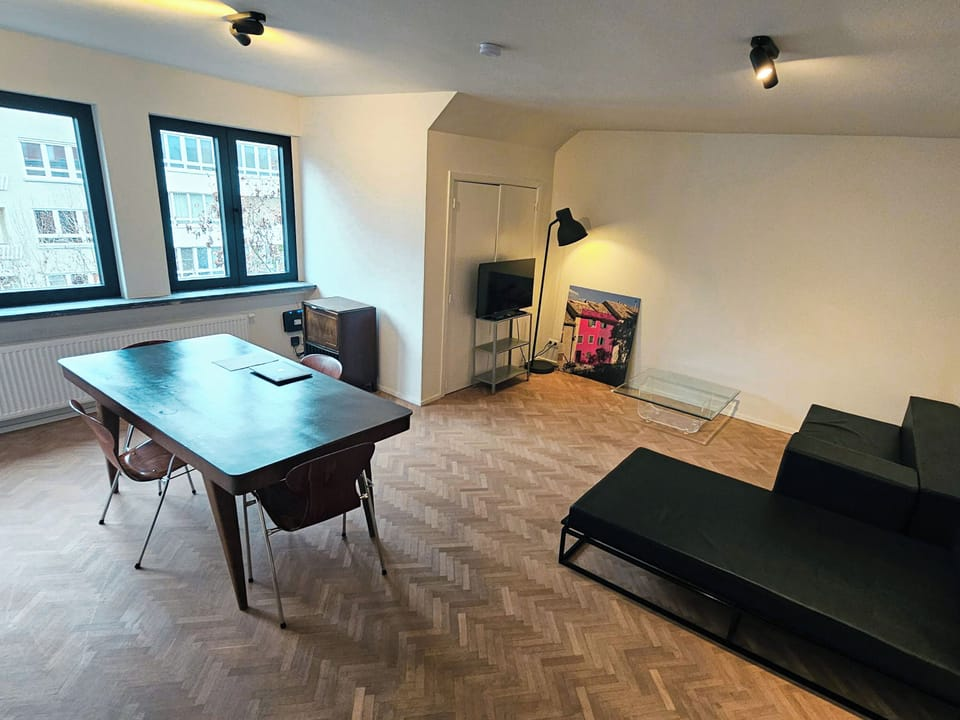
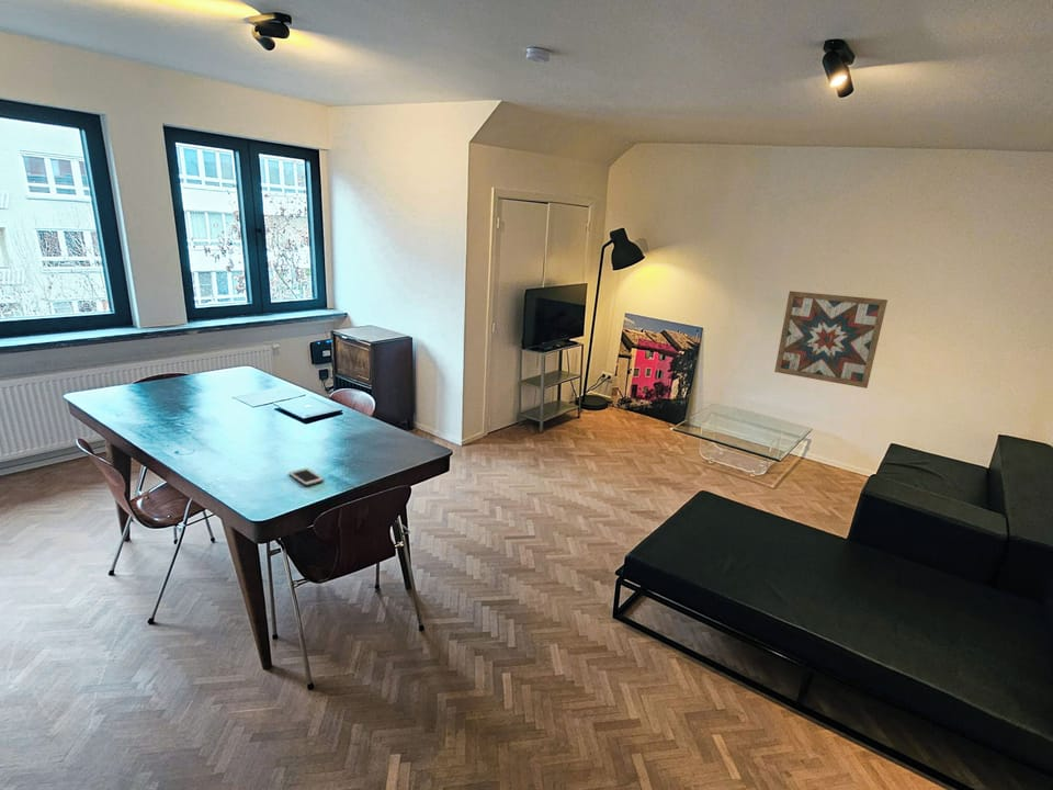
+ wall art (827, 338)
+ cell phone (306, 476)
